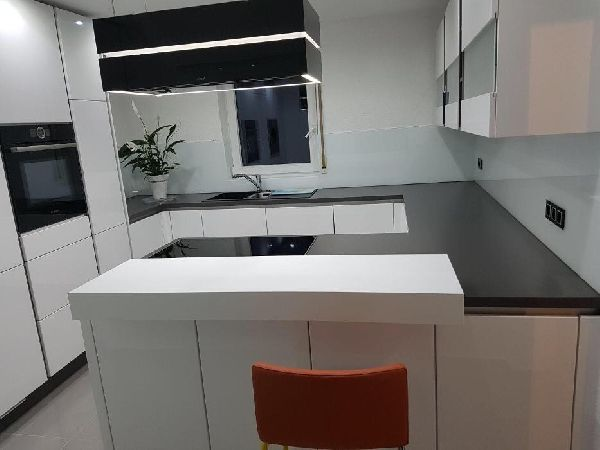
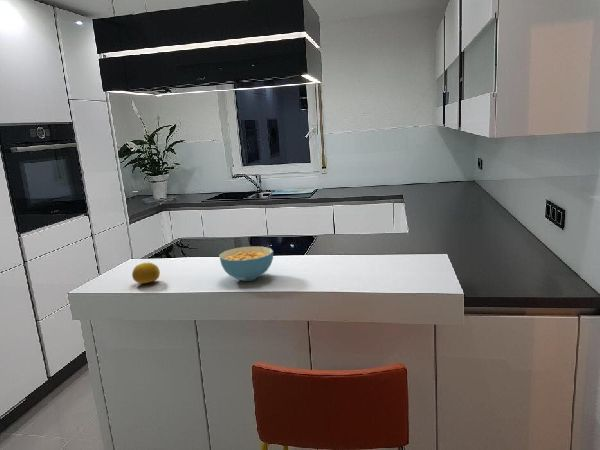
+ cereal bowl (247, 265)
+ fruit (145, 272)
